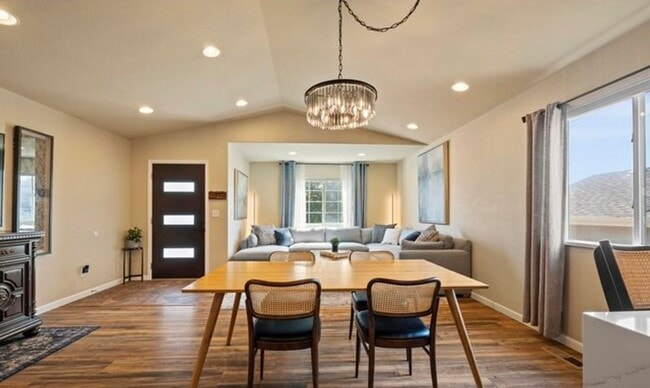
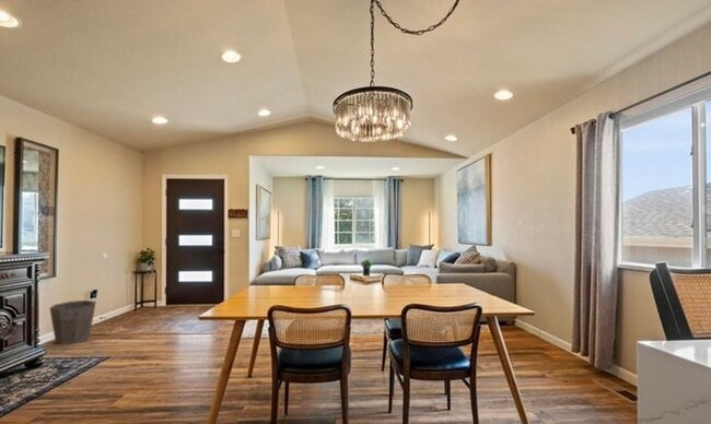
+ waste bin (73, 322)
